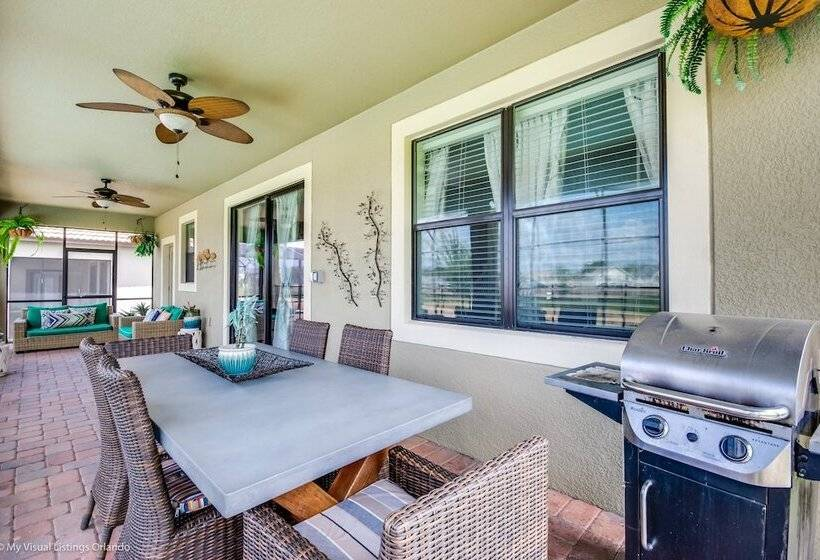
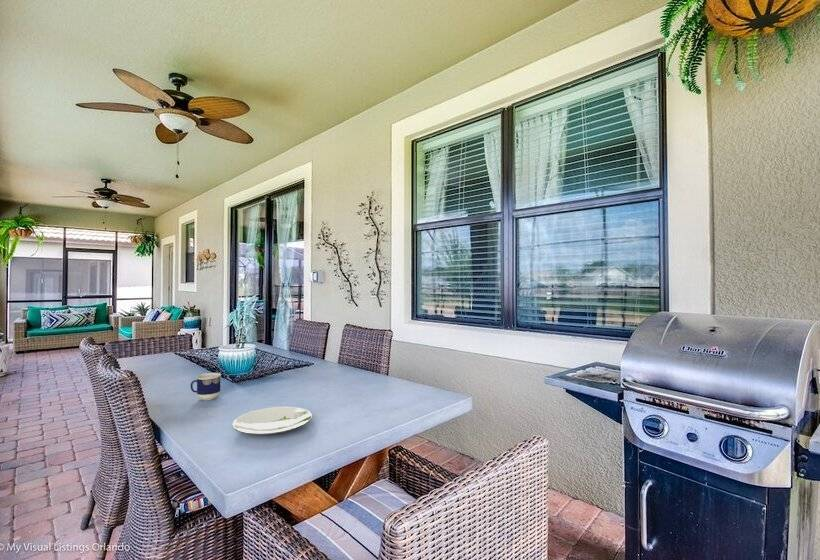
+ cup (205, 387)
+ plate (273, 423)
